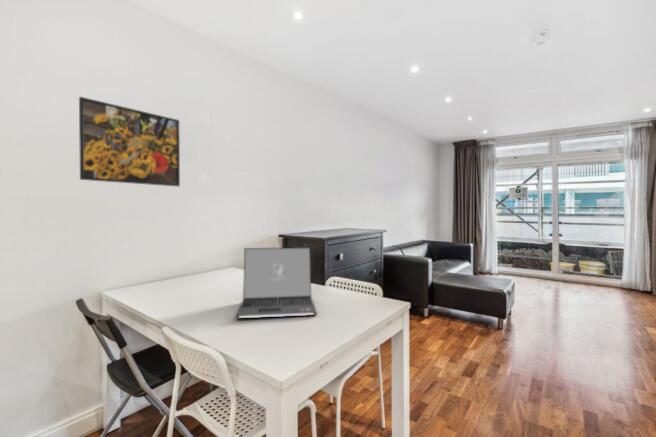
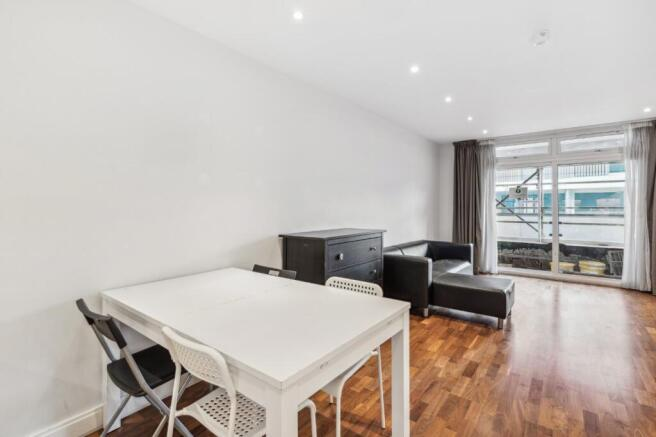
- laptop (277, 278)
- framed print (134, 146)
